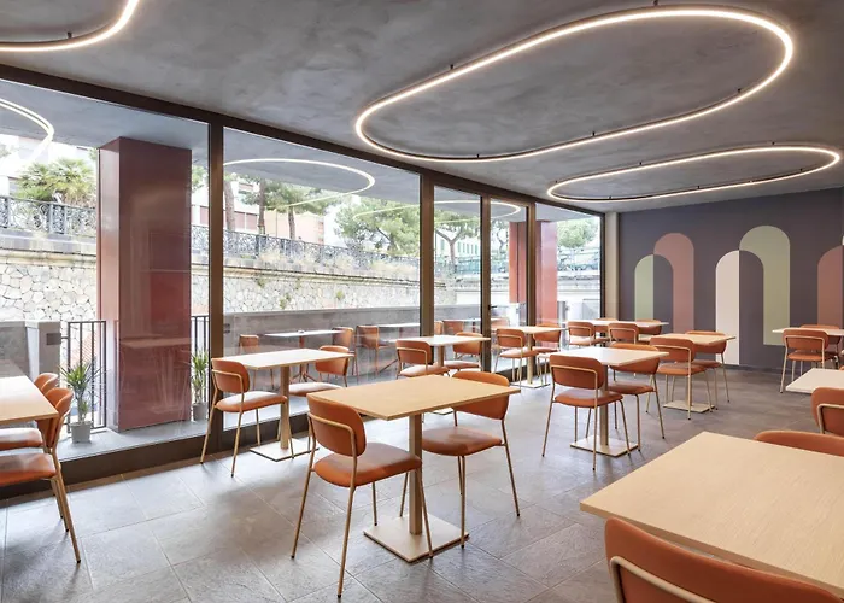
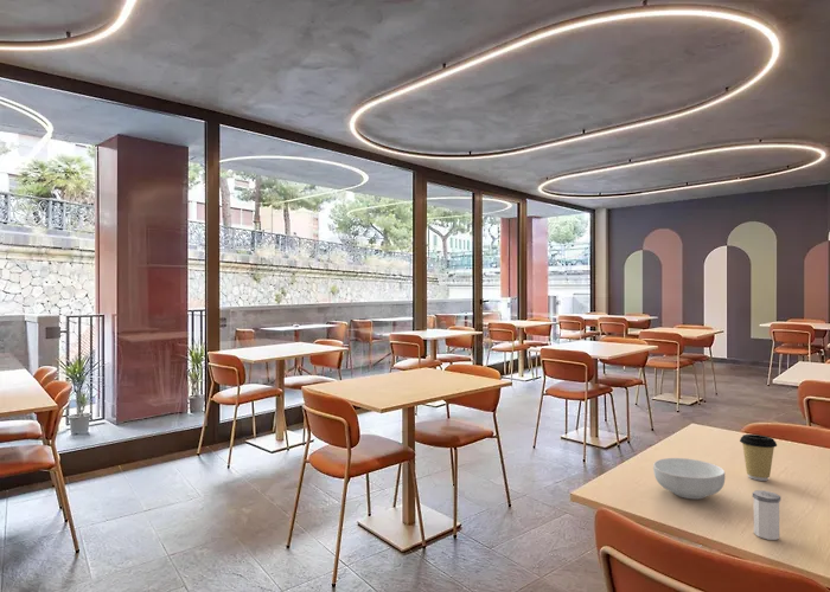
+ cereal bowl (688, 480)
+ salt shaker (766, 514)
+ coffee cup (758, 456)
